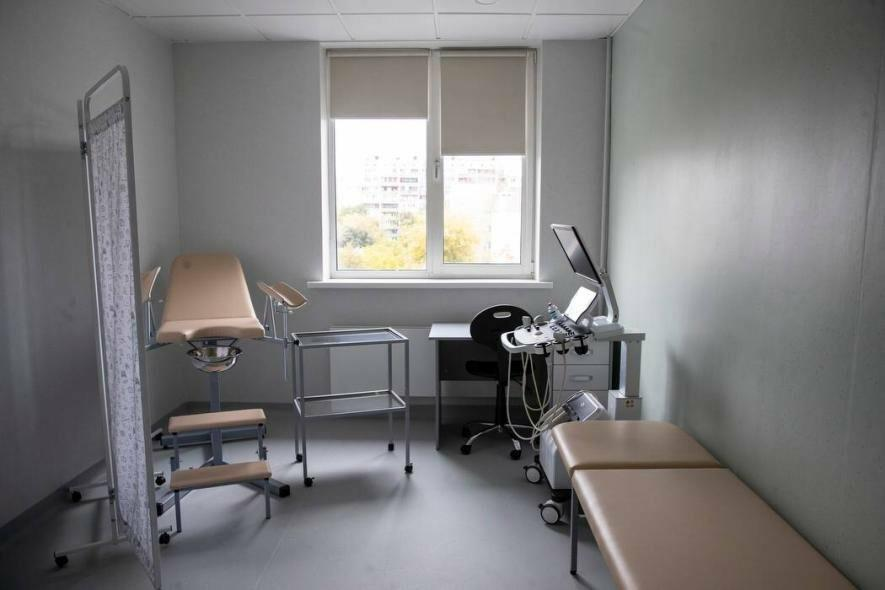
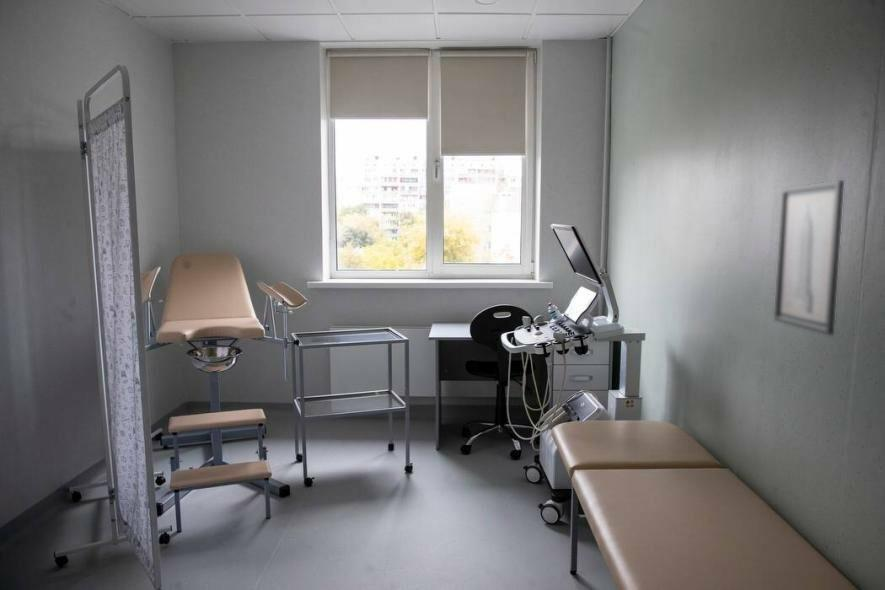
+ wall art (805, 256)
